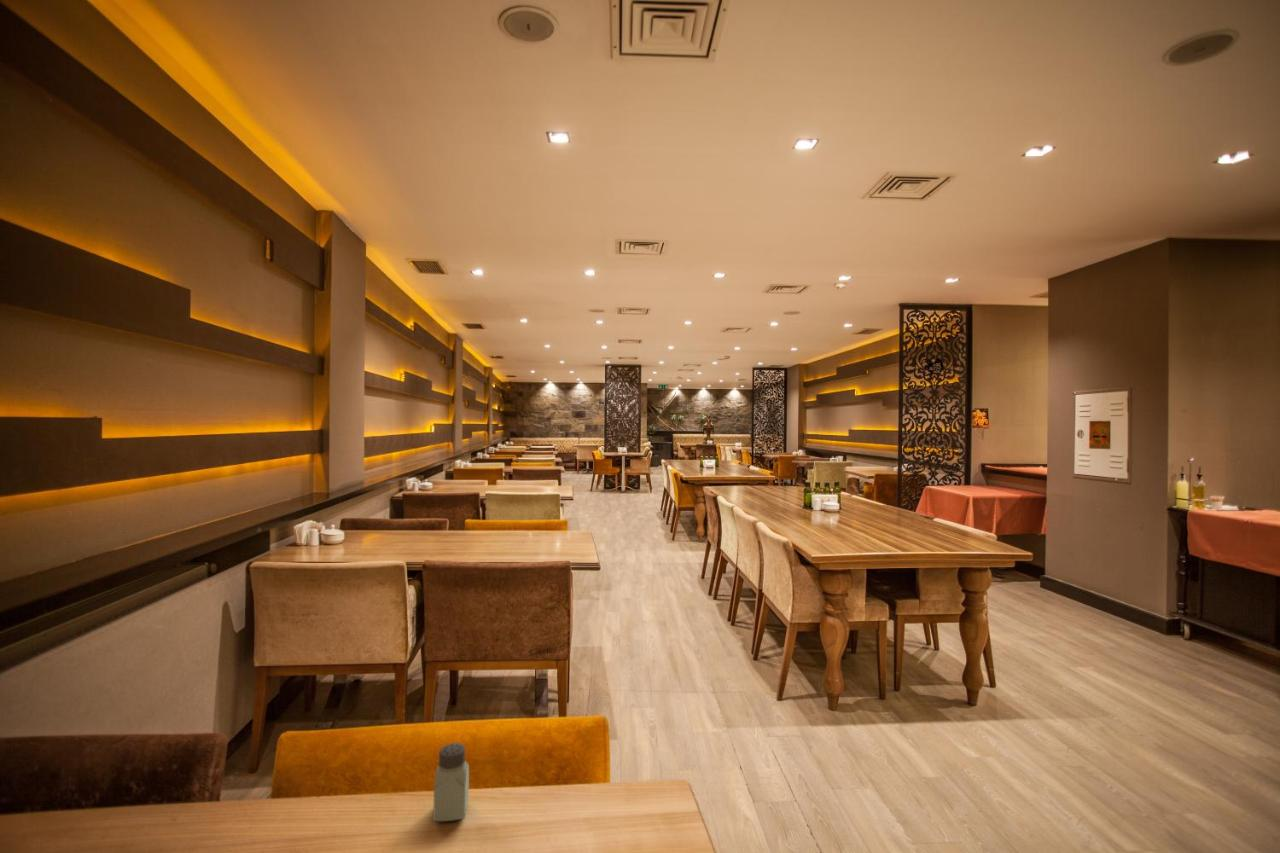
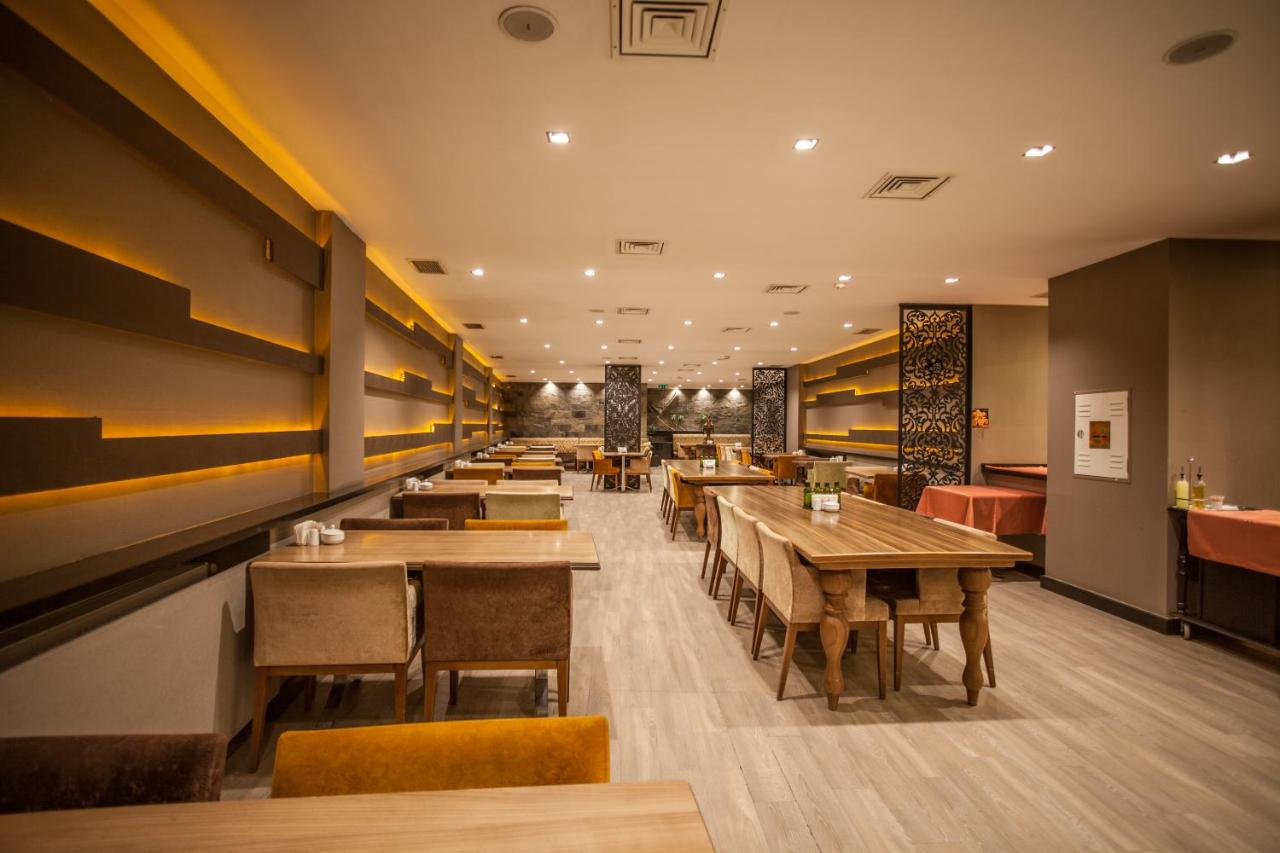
- saltshaker (451, 780)
